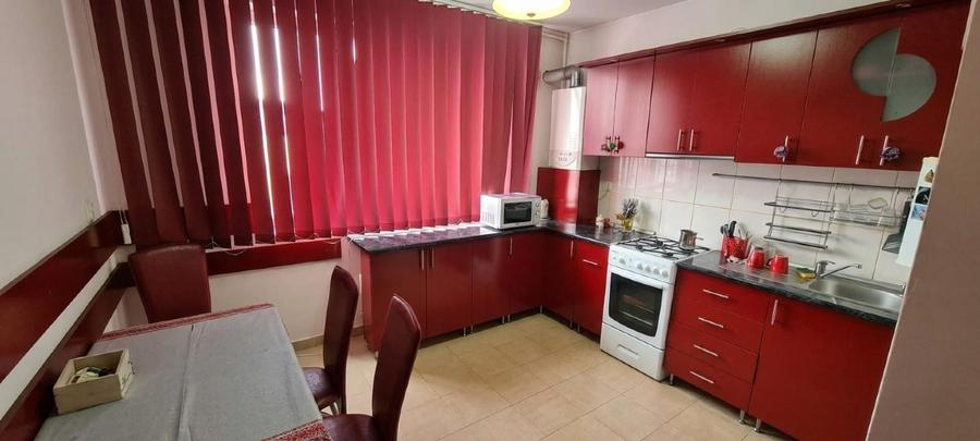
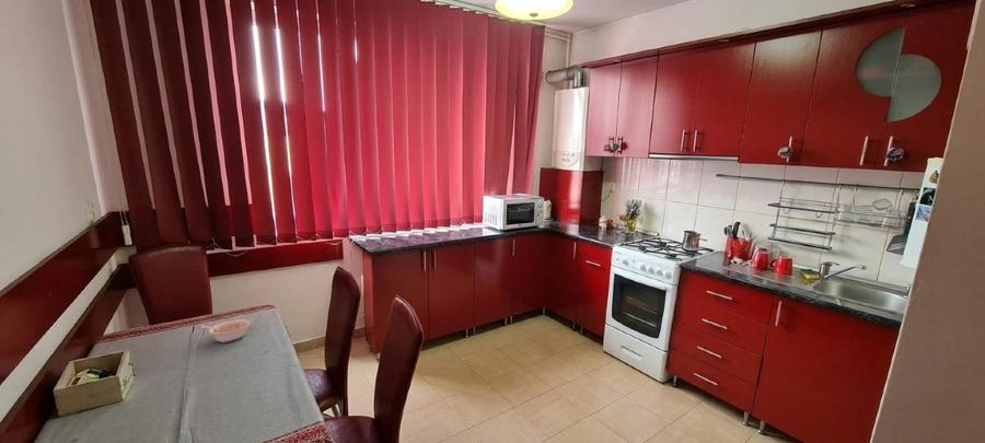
+ legume (228, 330)
